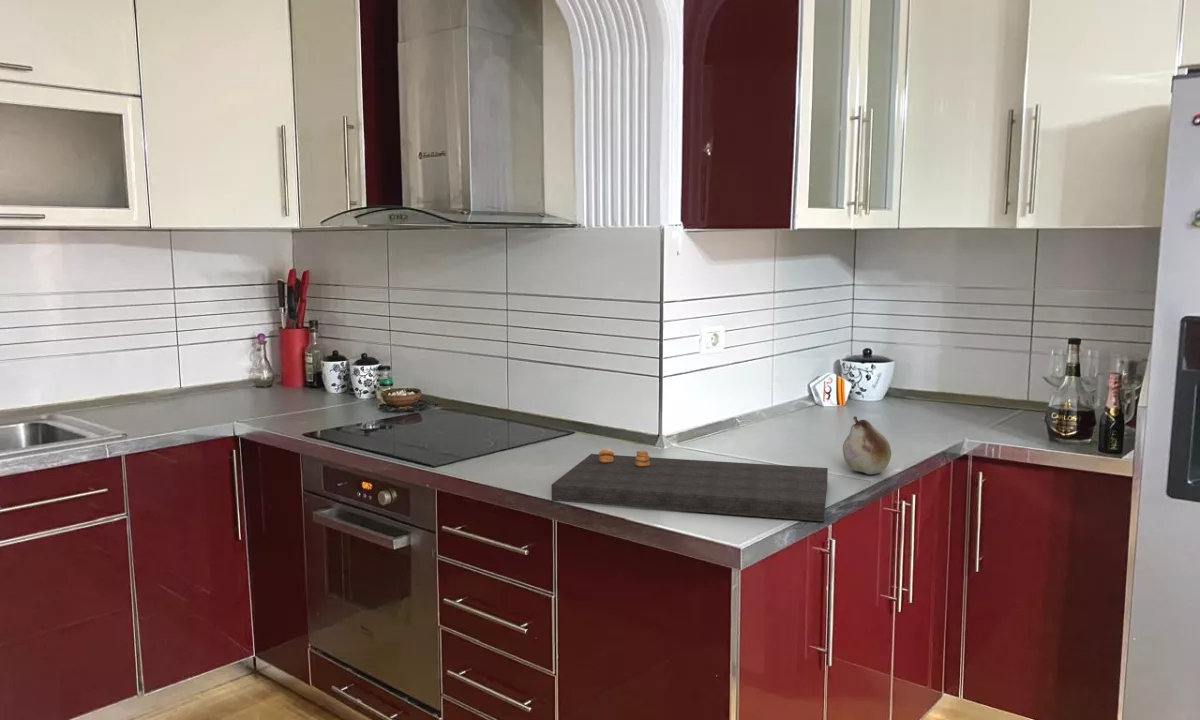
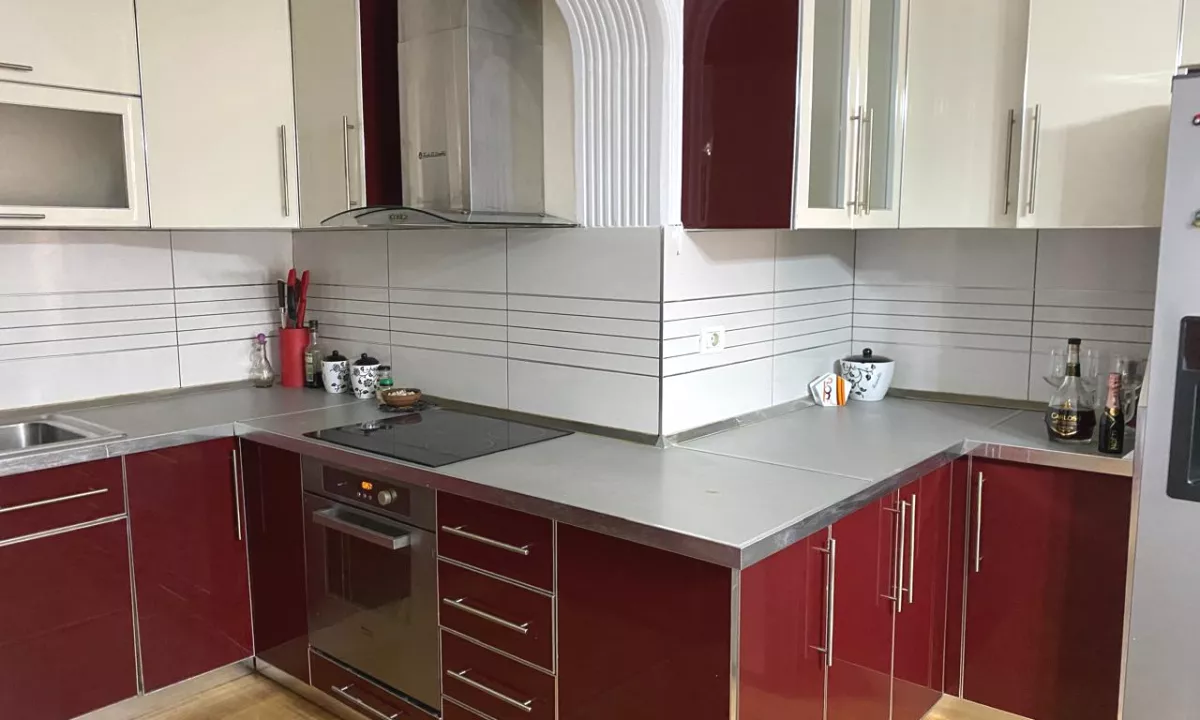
- fruit (867, 444)
- cutting board (694, 476)
